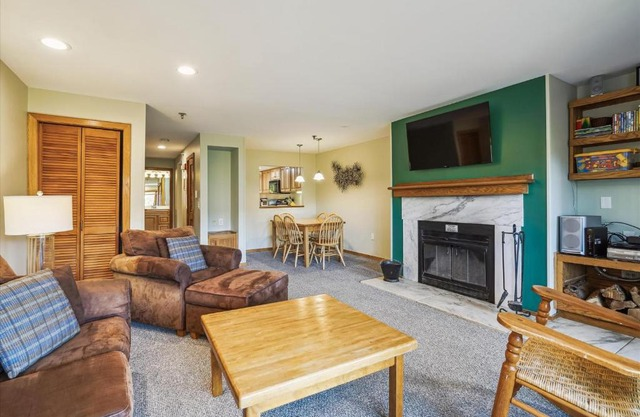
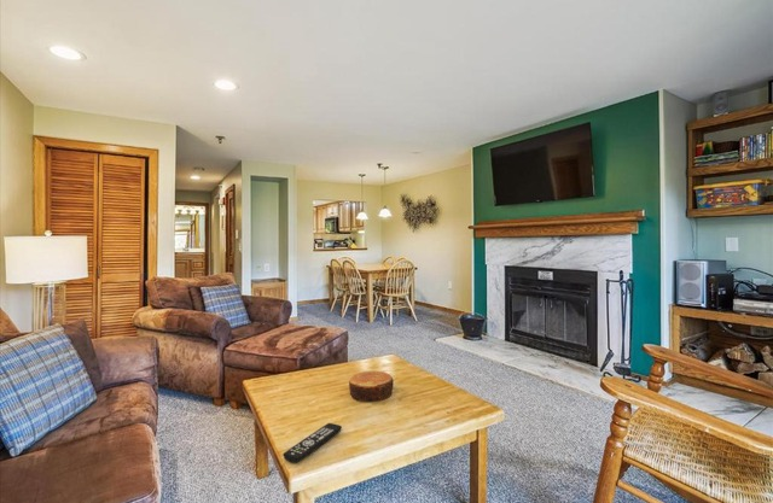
+ bowl (371, 384)
+ remote control (314, 441)
